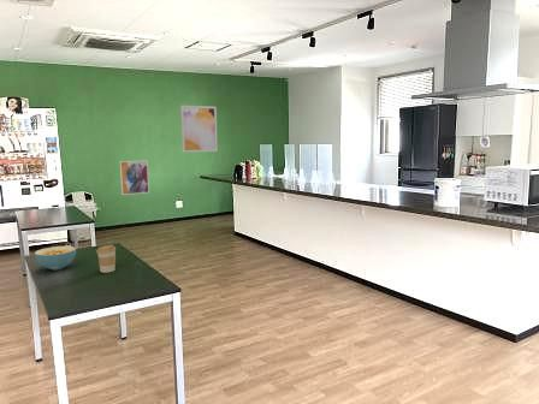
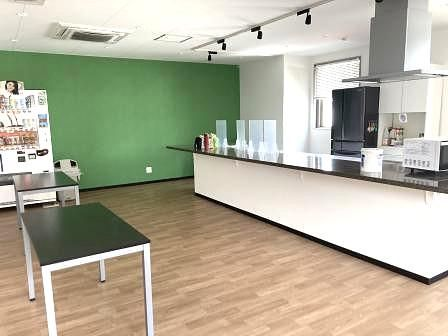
- cereal bowl (55, 259)
- wall art (199, 129)
- wall art (135, 177)
- coffee cup (106, 257)
